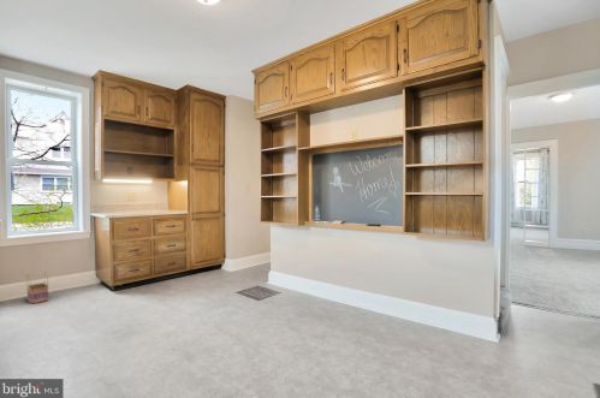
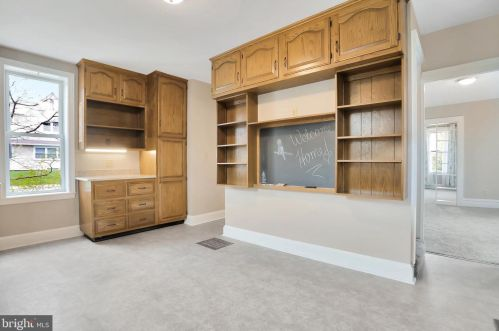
- basket (37, 286)
